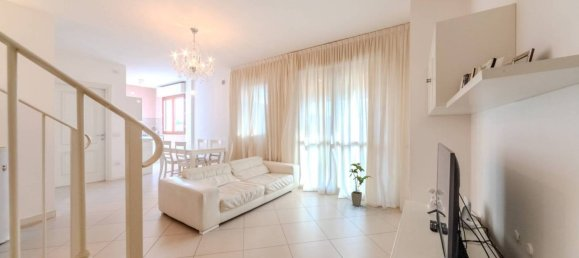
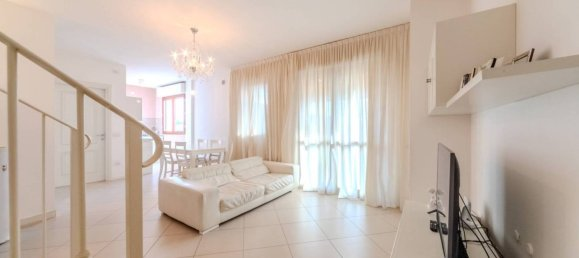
- house plant (359, 184)
